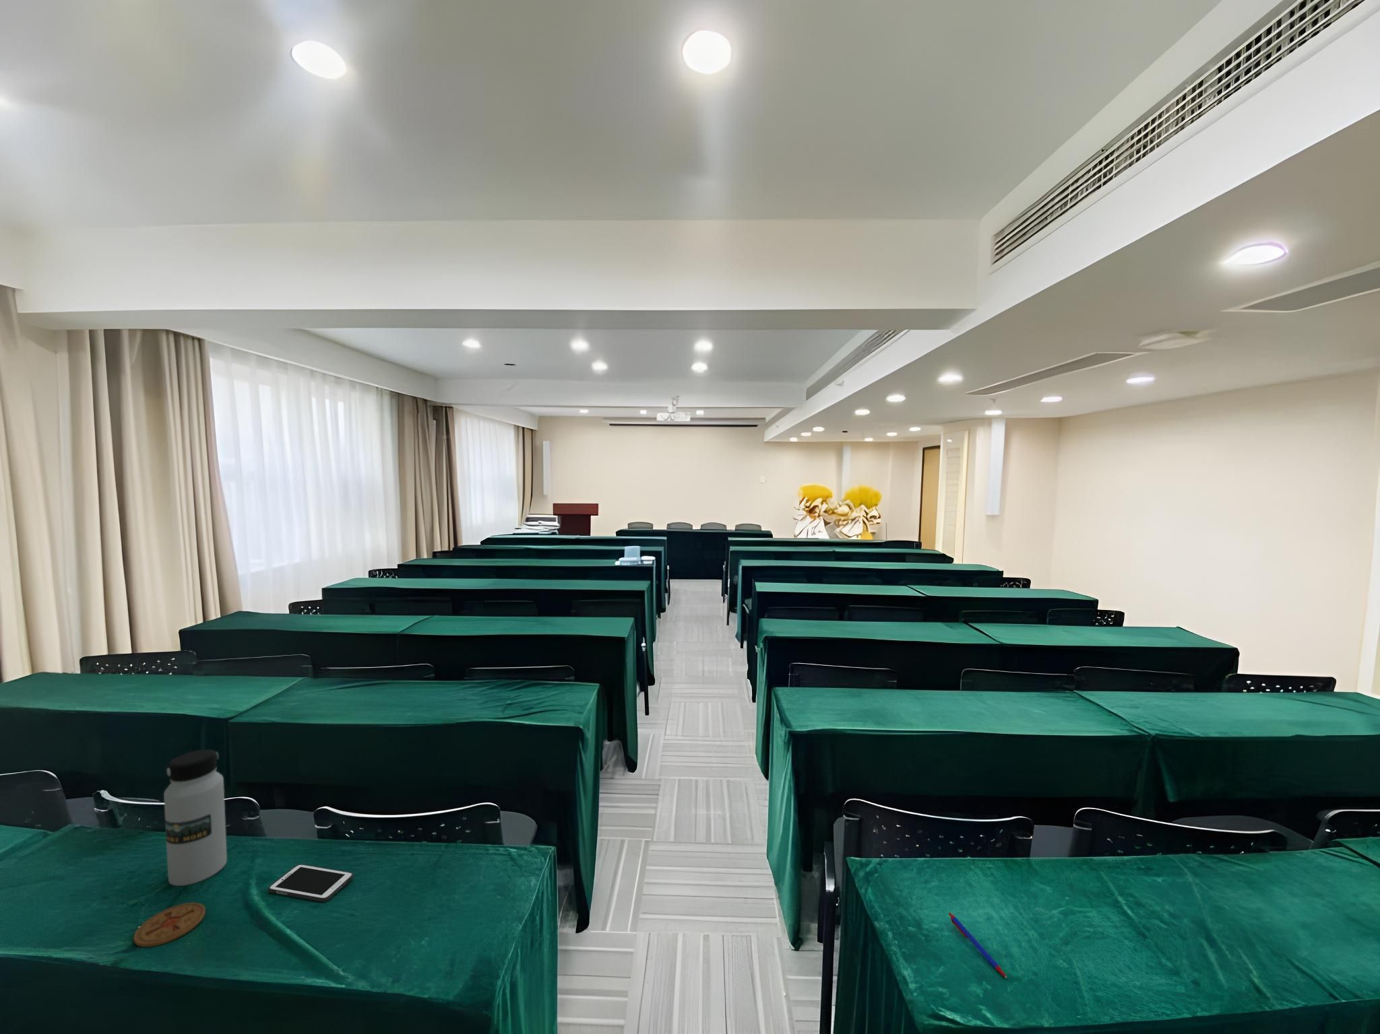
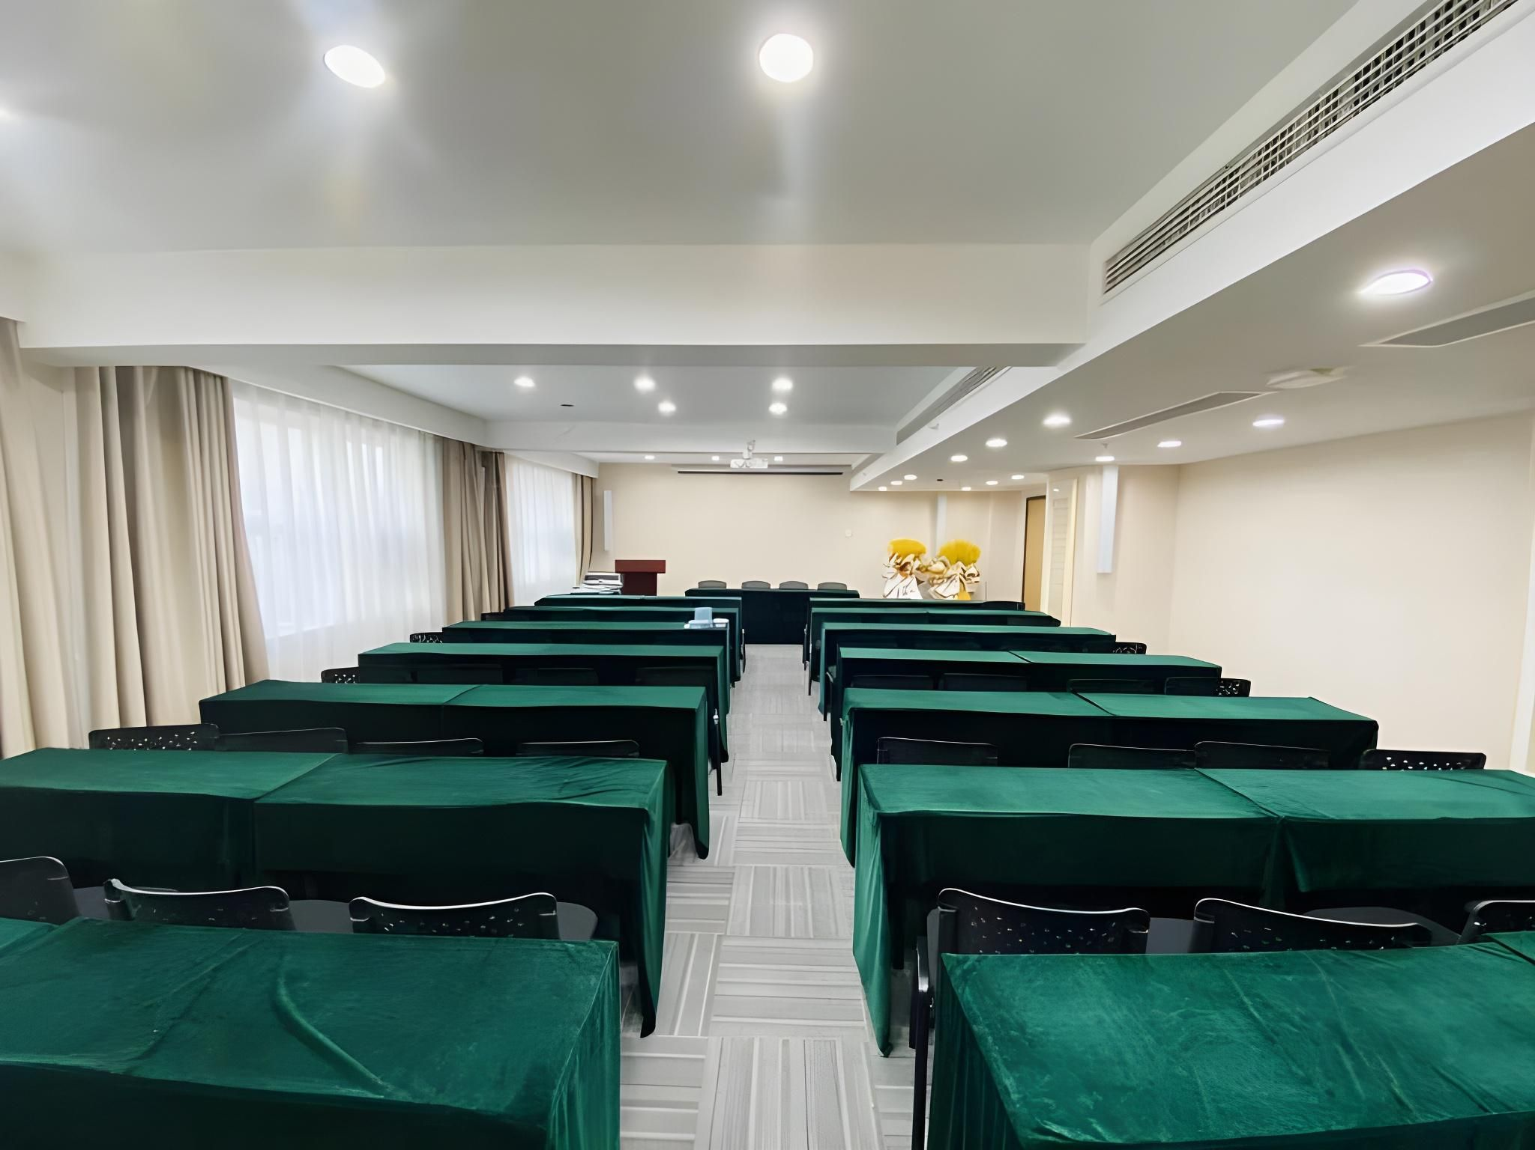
- cell phone (311, 882)
- pen (976, 943)
- water bottle (196, 814)
- coaster (171, 923)
